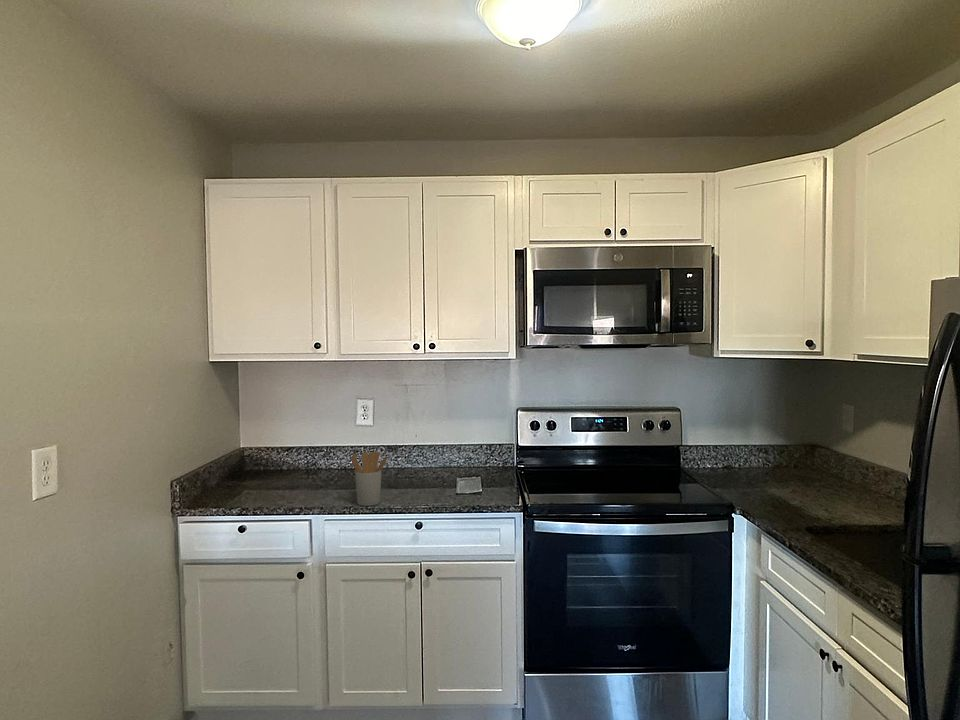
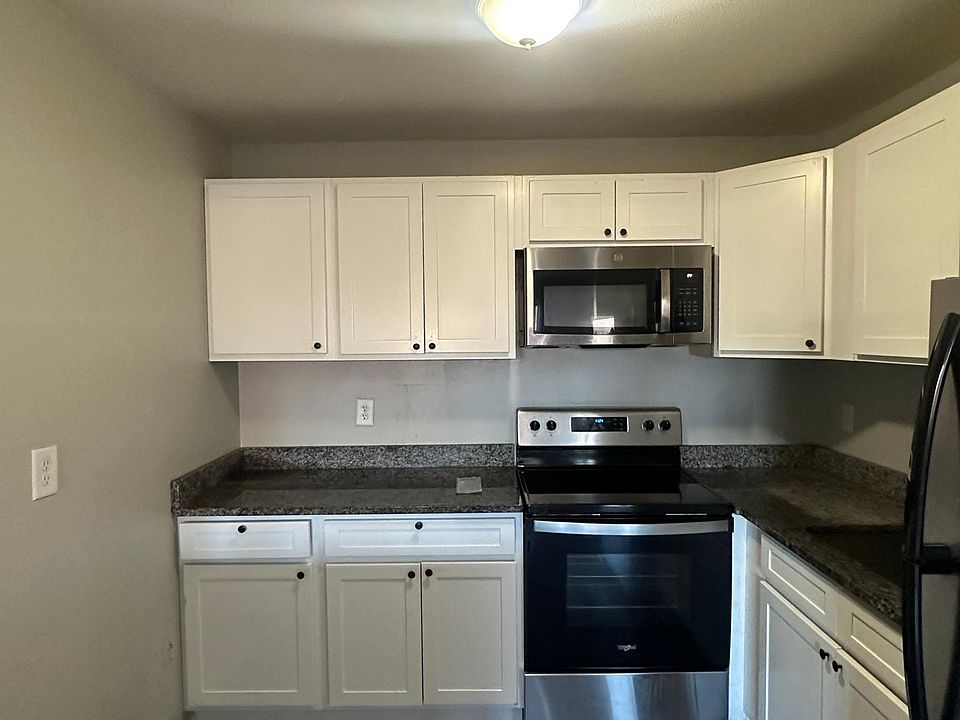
- utensil holder (369, 476)
